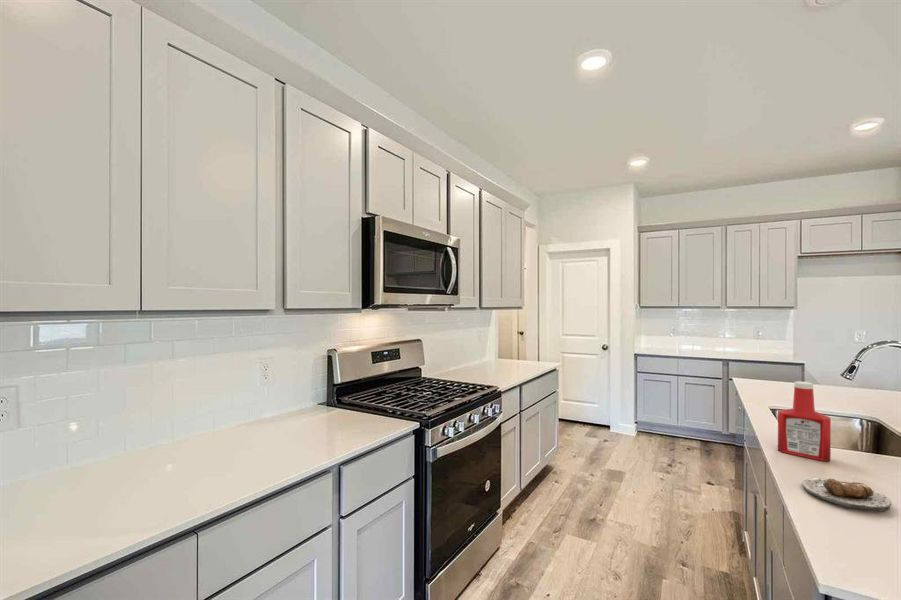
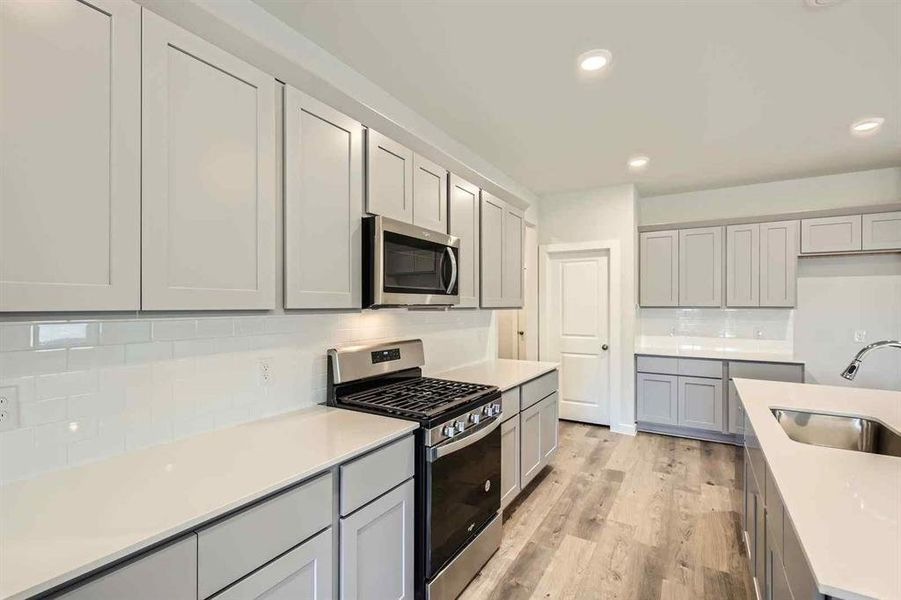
- soap bottle (803, 418)
- soap dish (844, 488)
